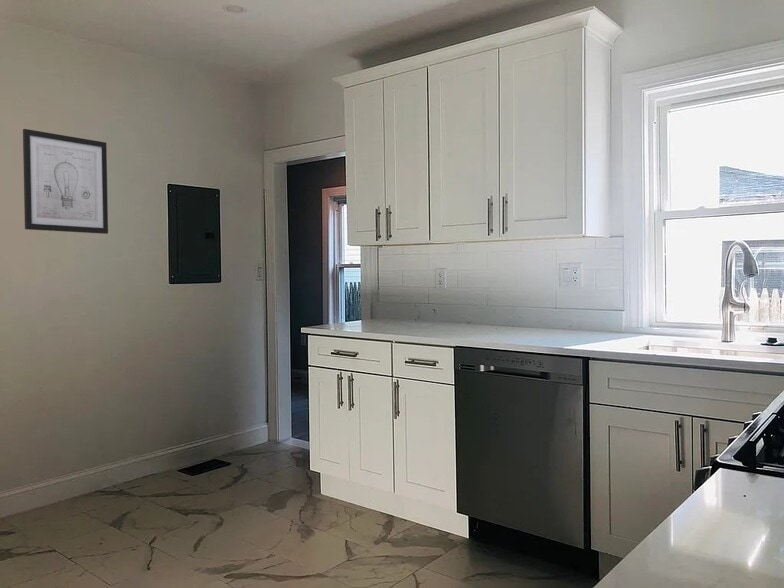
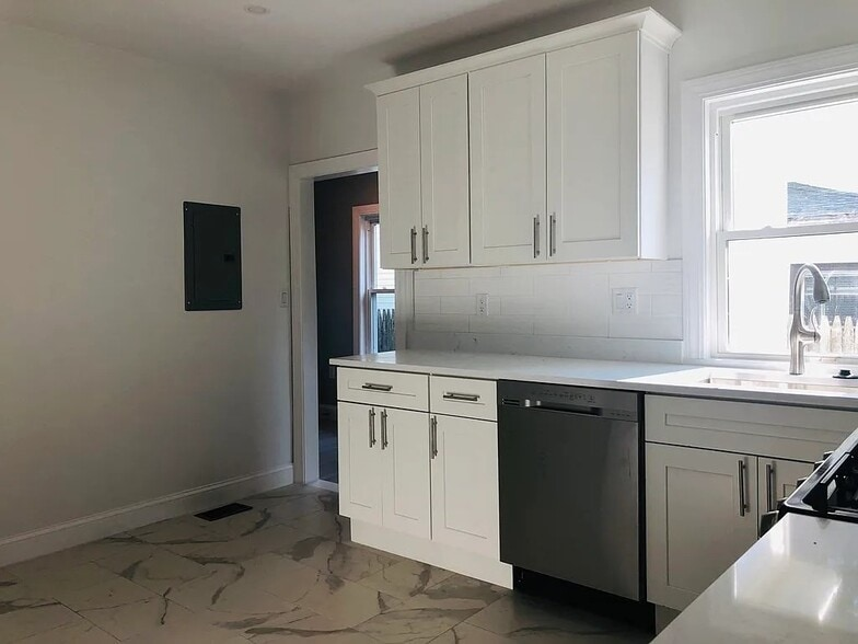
- wall art (67, 183)
